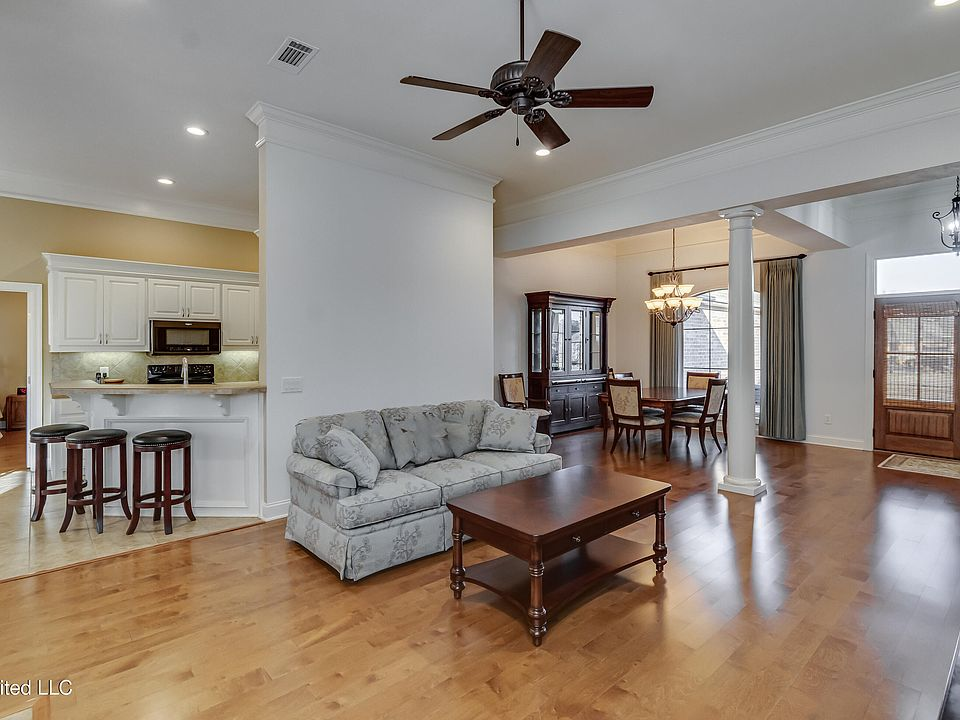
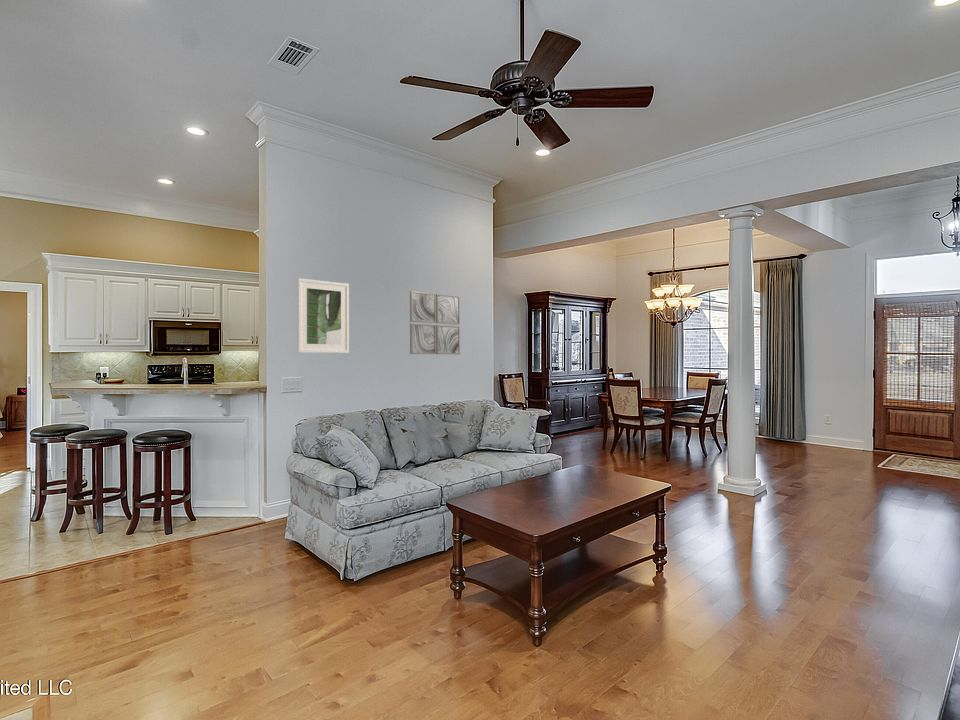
+ wall art (435, 325)
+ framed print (324, 317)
